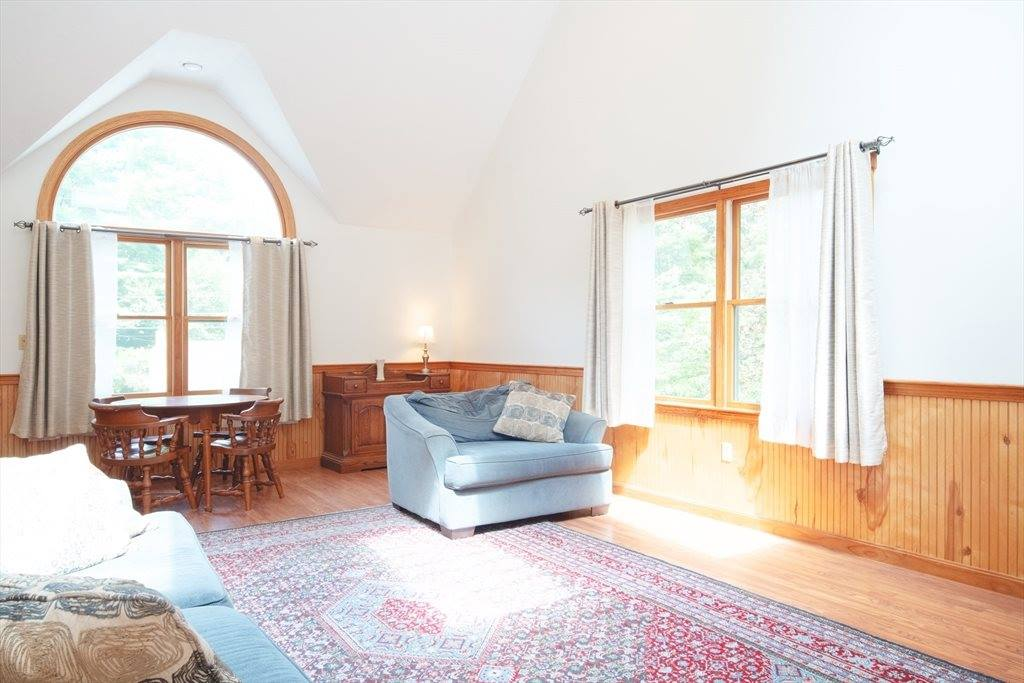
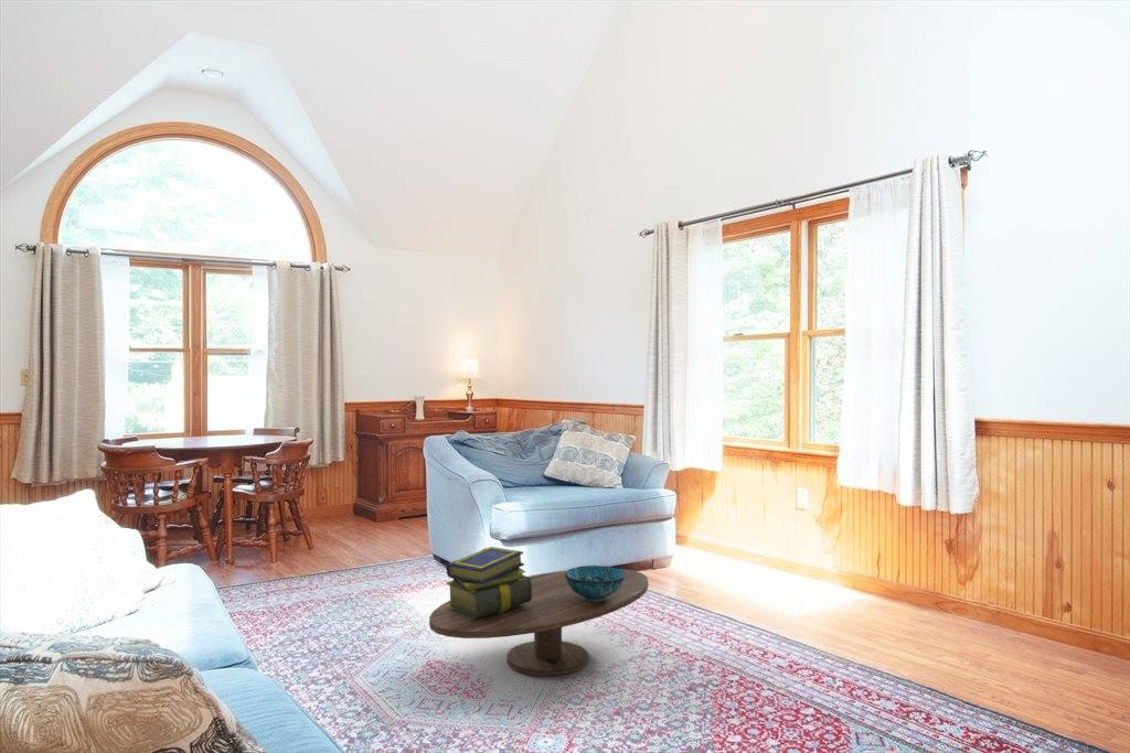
+ stack of books (488, 580)
+ coffee table (547, 627)
+ decorative bowl (595, 584)
